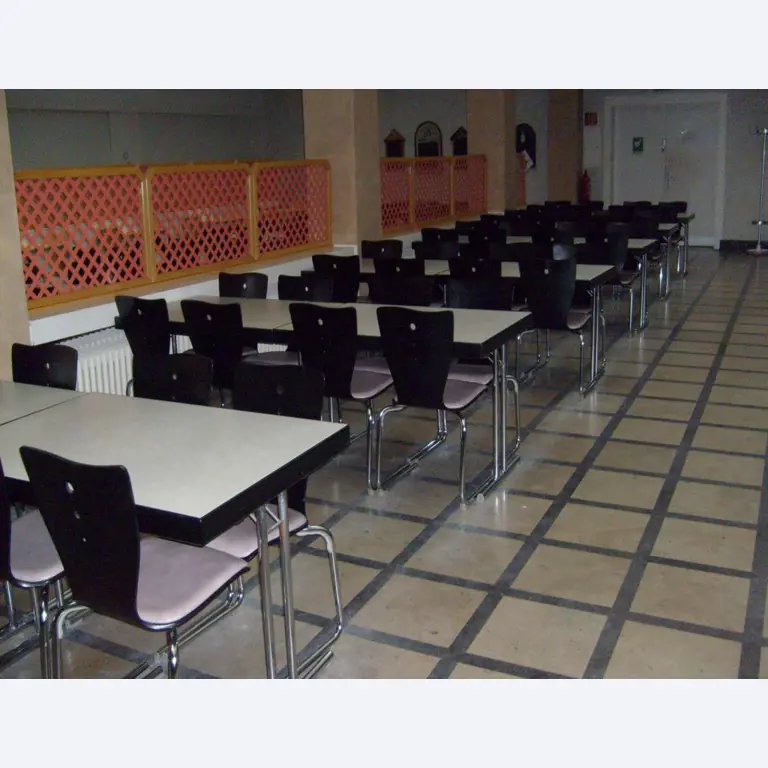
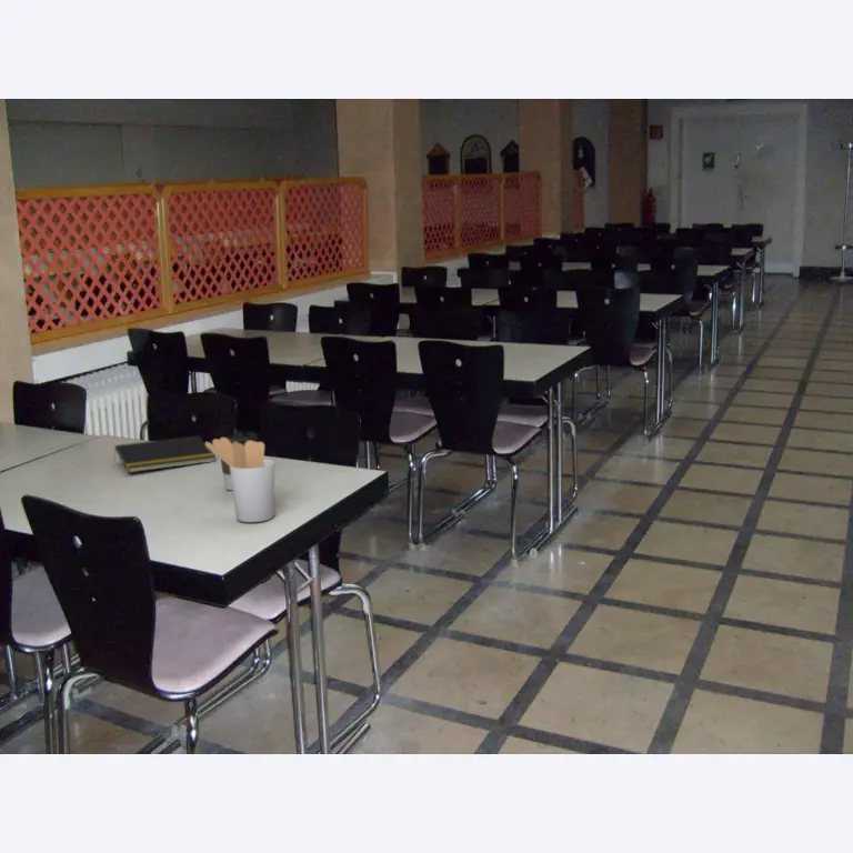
+ utensil holder (242, 476)
+ notepad (164, 453)
+ coffee cup (229, 465)
